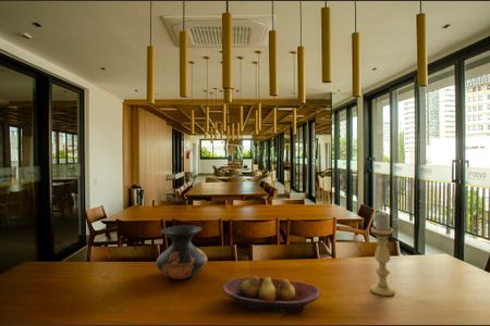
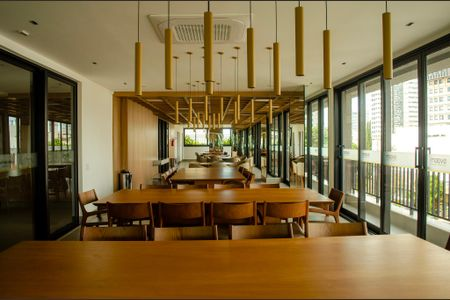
- vase (182, 252)
- candle holder (382, 251)
- fruit bowl (270, 290)
